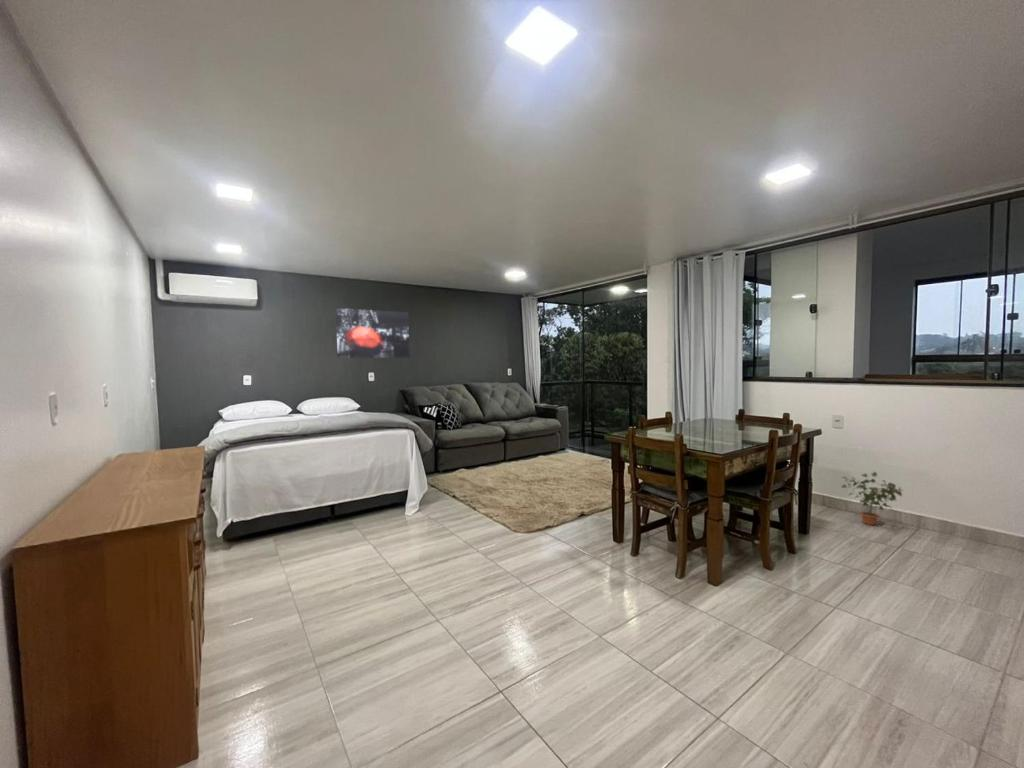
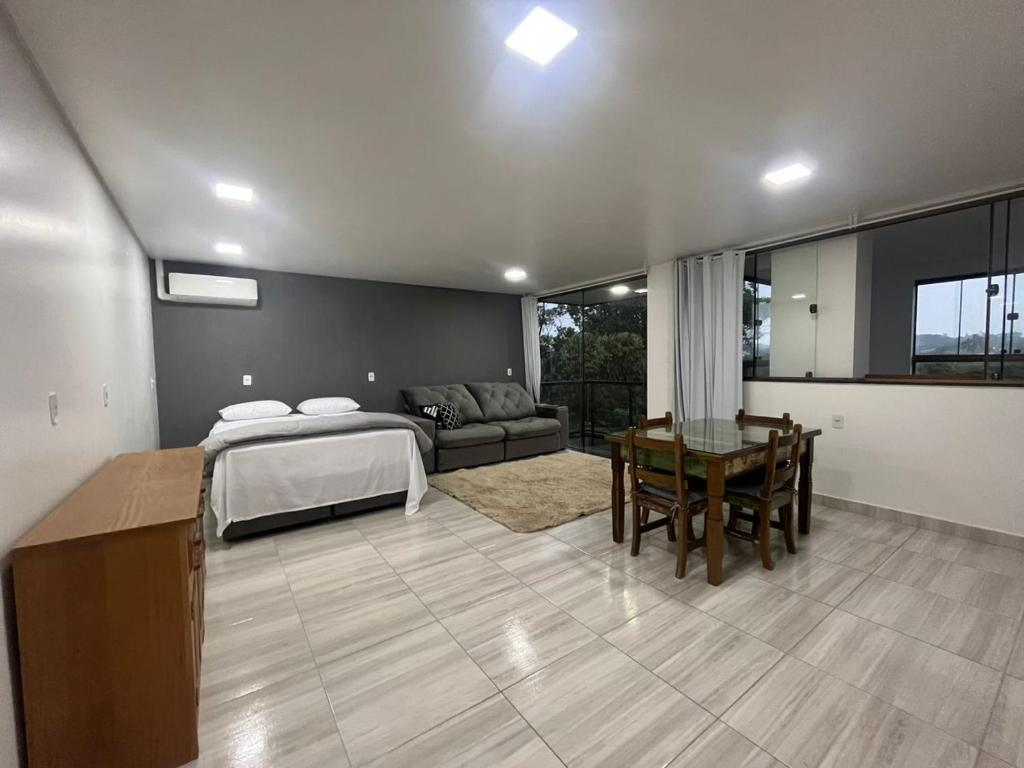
- potted plant (870, 498)
- wall art (374, 334)
